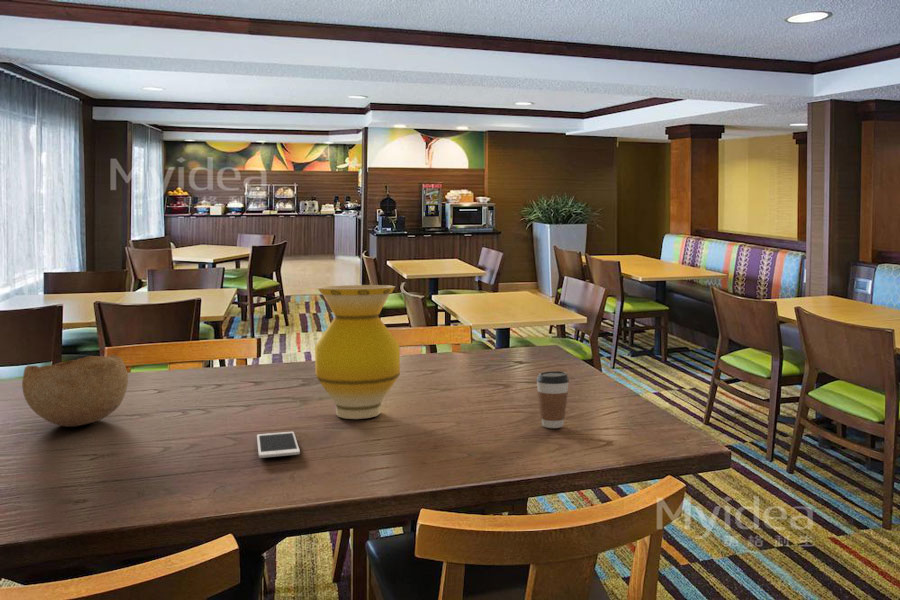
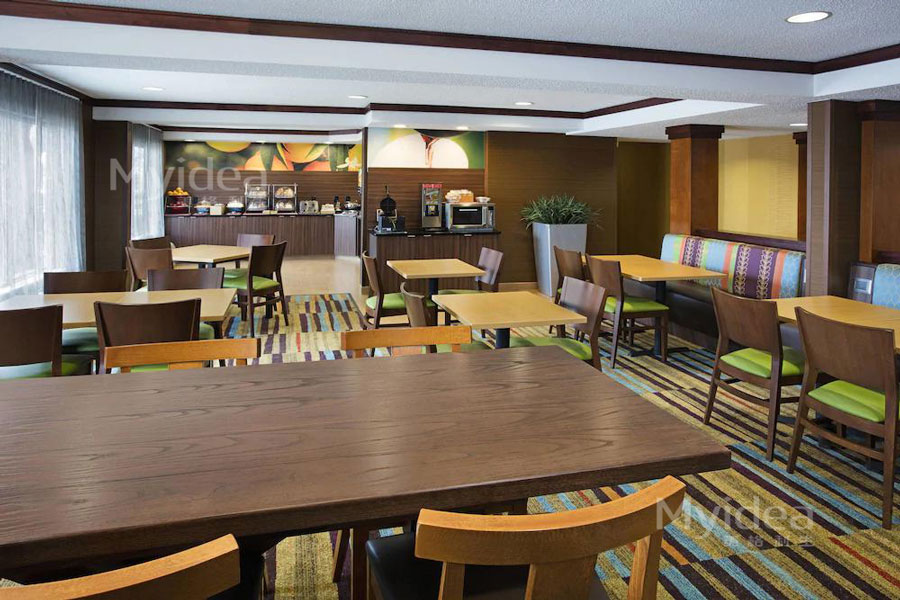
- cell phone (277, 443)
- bowl (74, 388)
- coffee cup (552, 399)
- vase (357, 350)
